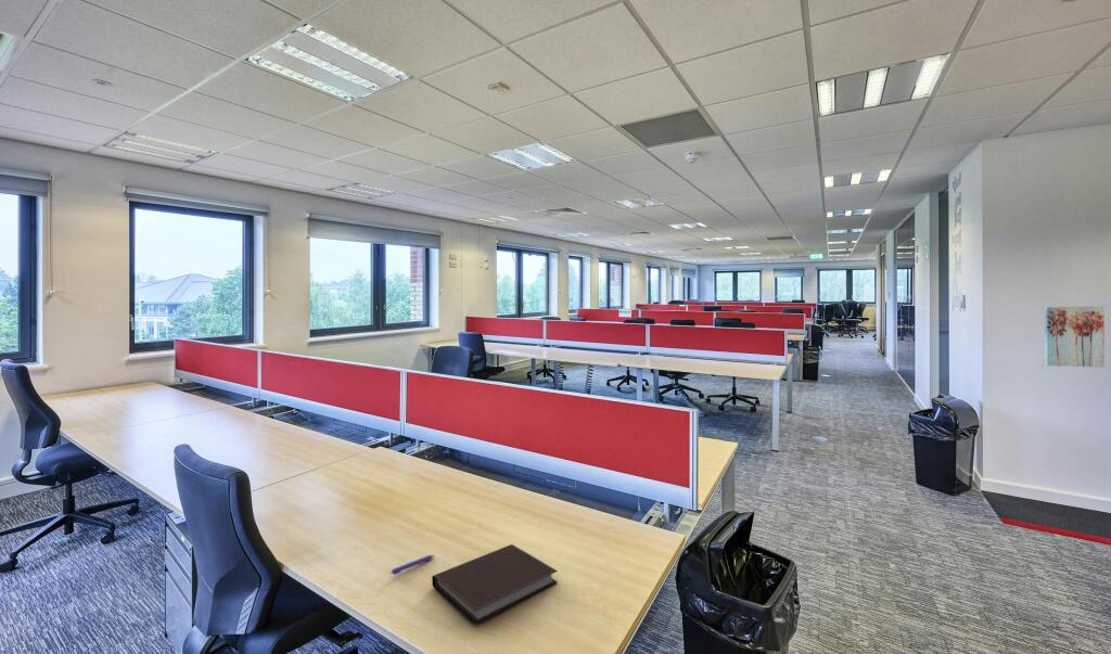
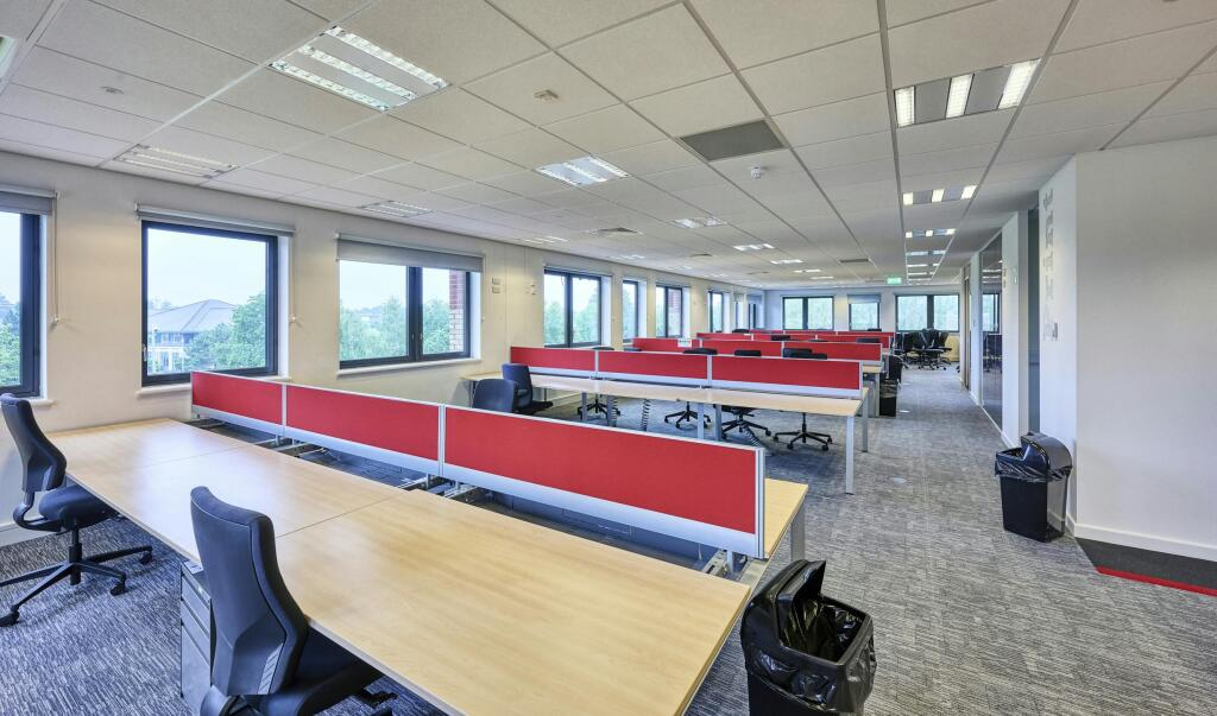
- wall art (1073, 336)
- notebook (495, 578)
- pen (413, 563)
